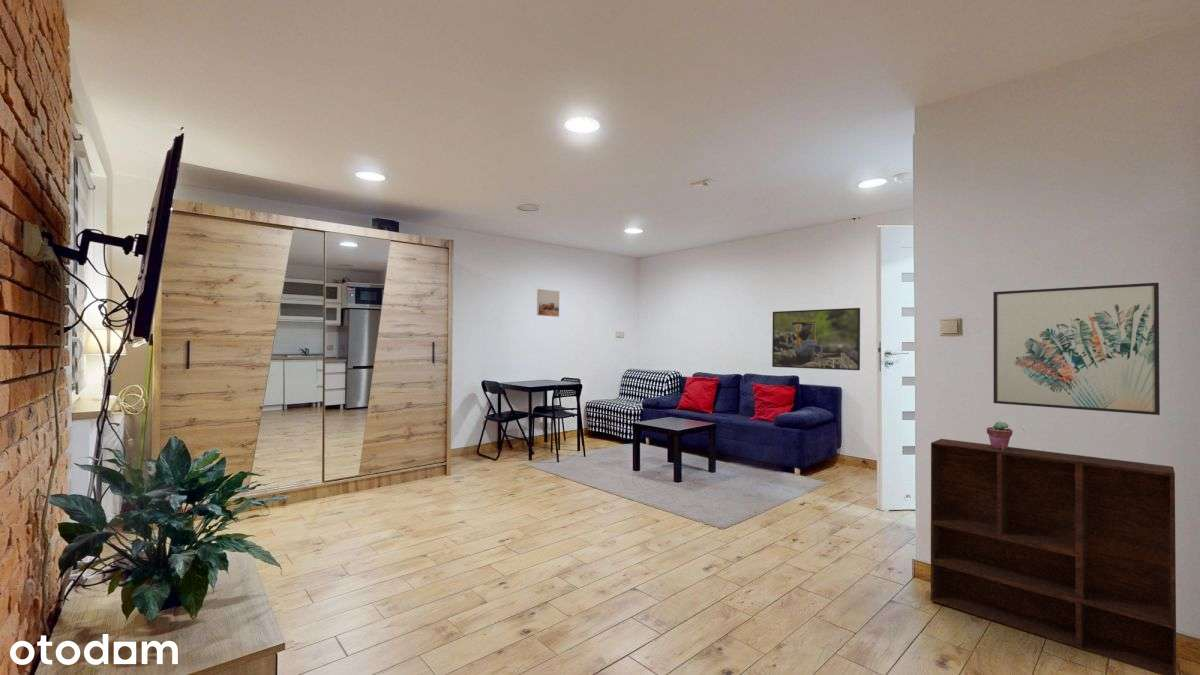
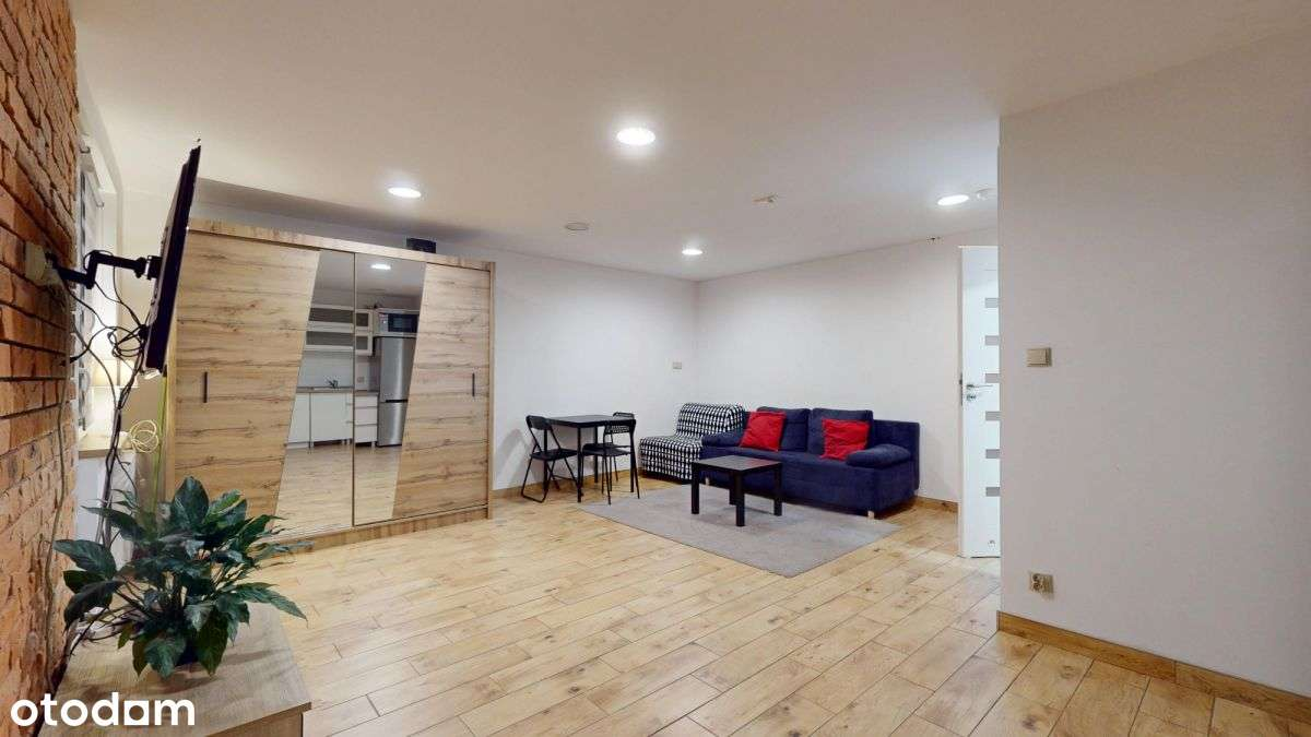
- wall art (1069, 348)
- potted succulent (999, 434)
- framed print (548, 303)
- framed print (813, 339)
- shelving unit (1040, 540)
